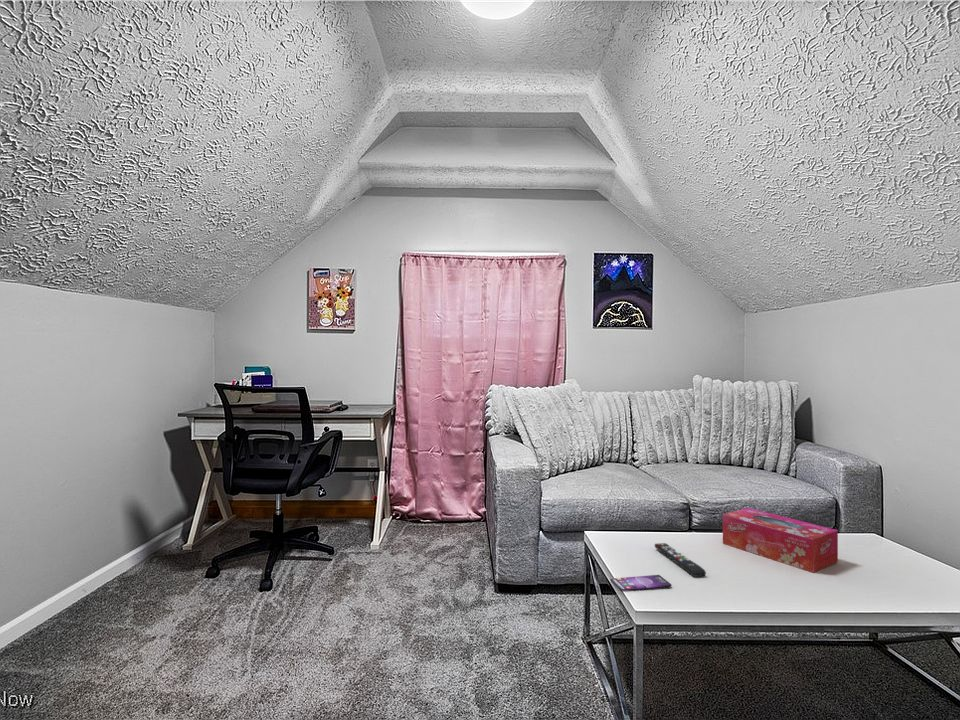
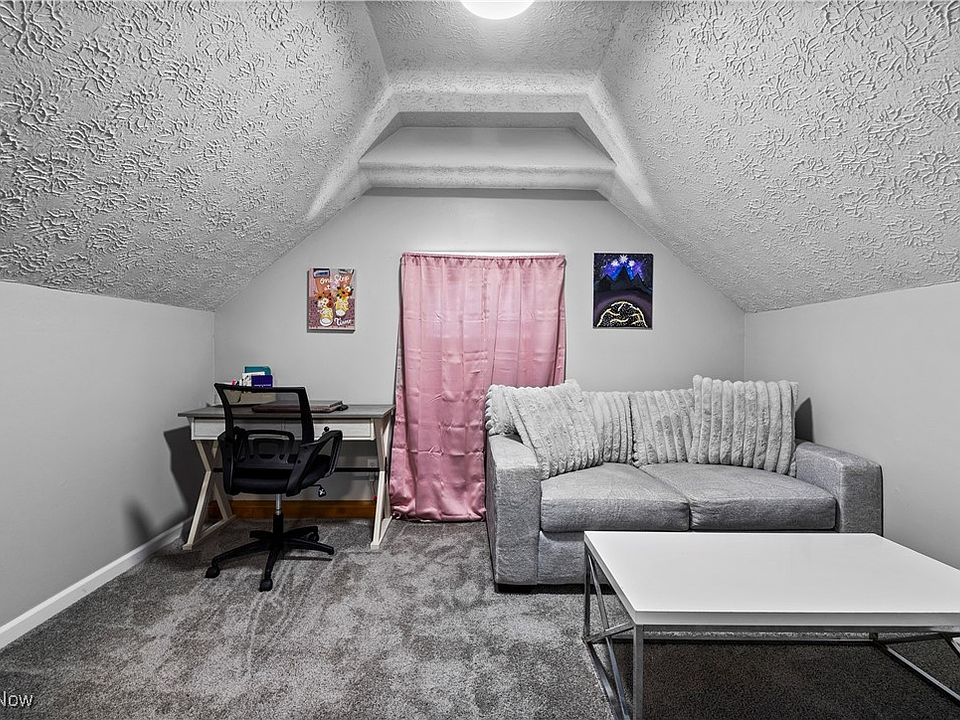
- remote control (678, 558)
- smartphone (640, 582)
- tissue box (777, 537)
